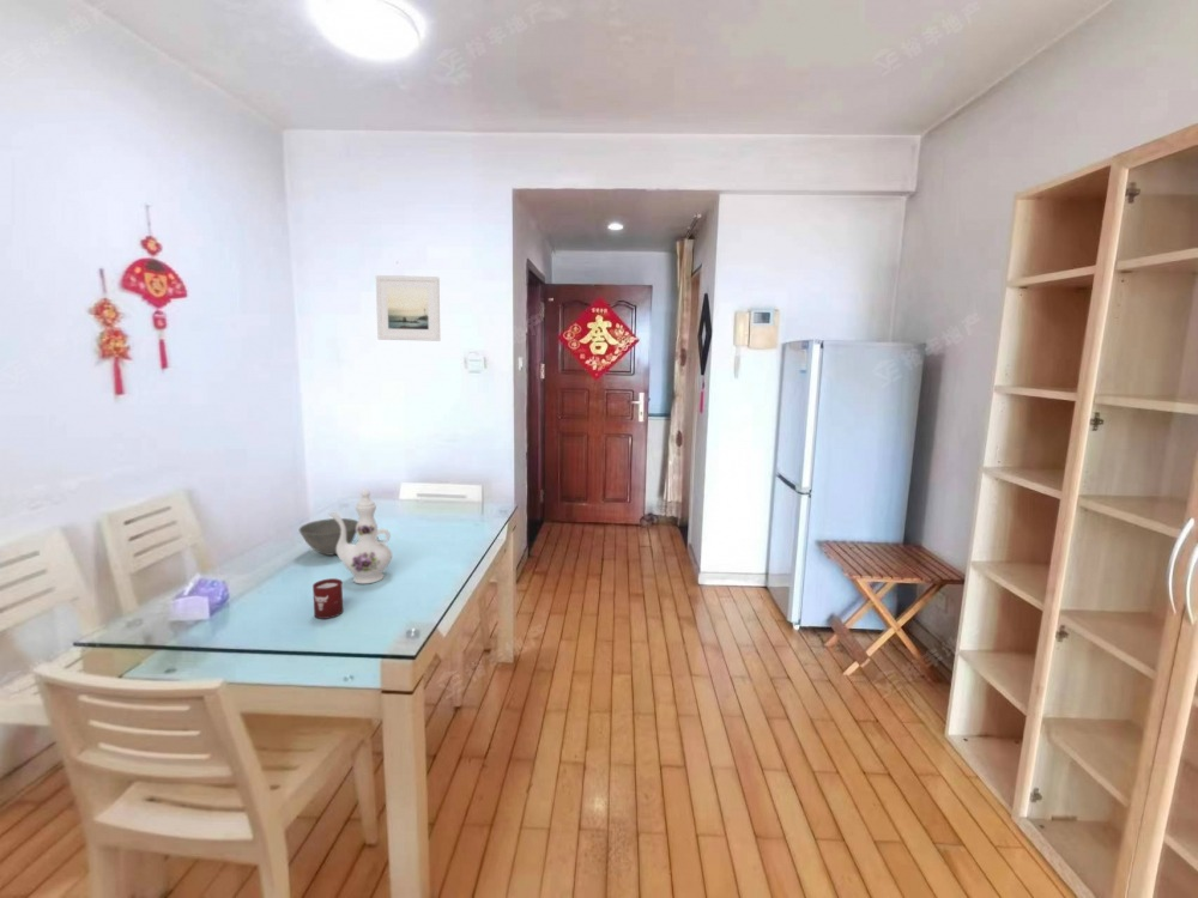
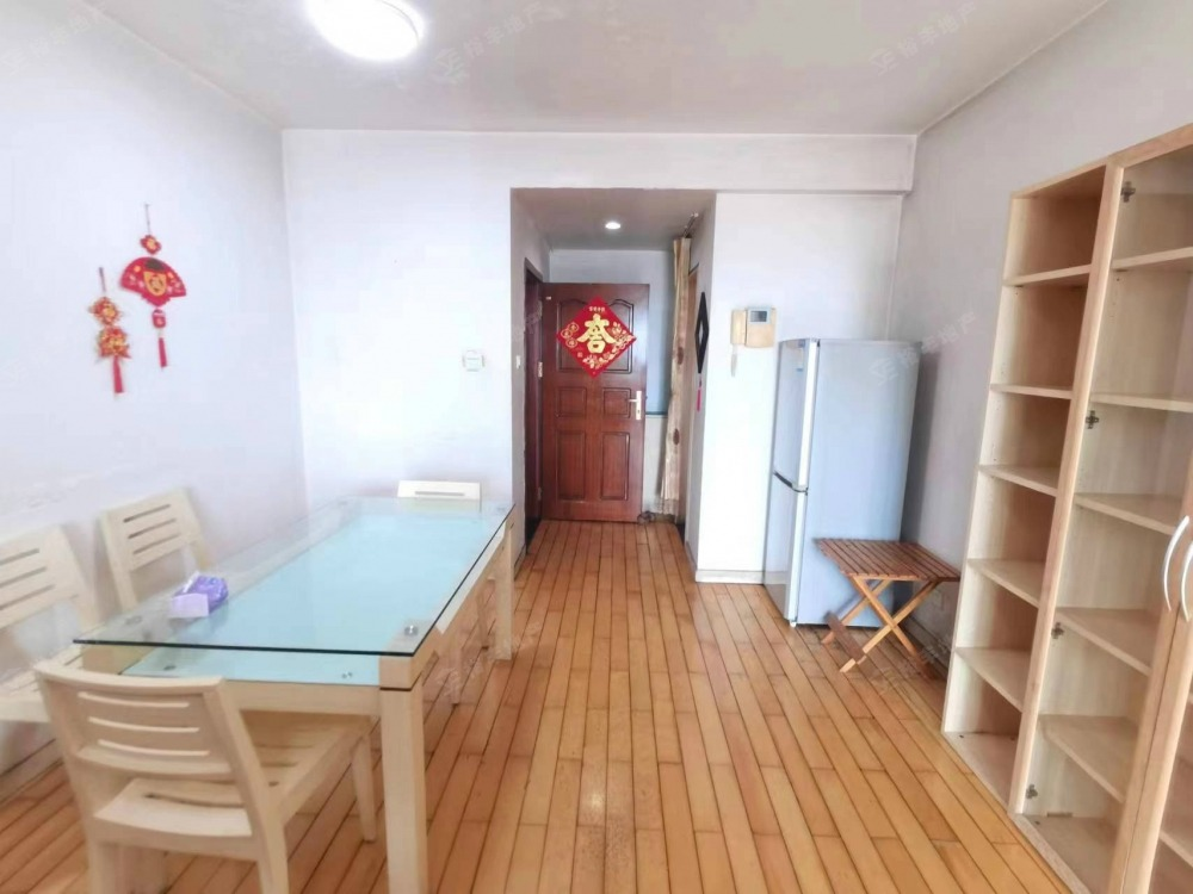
- chinaware (361, 534)
- bowl (329, 539)
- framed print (407, 308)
- cup (329, 595)
